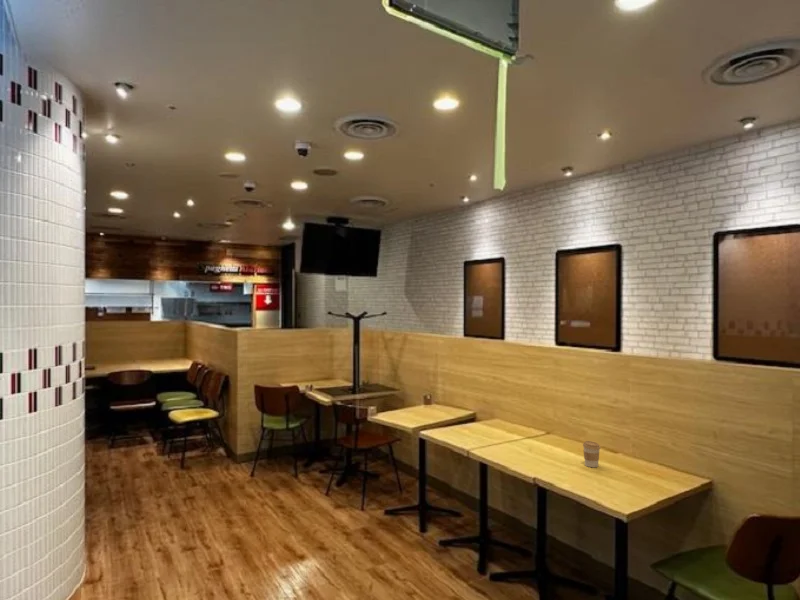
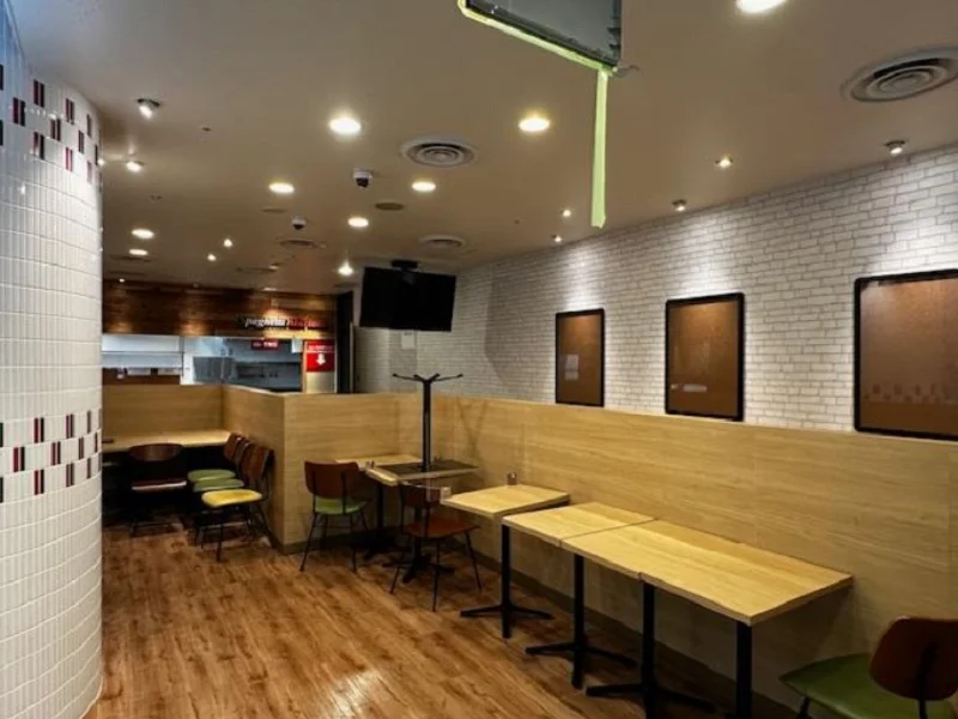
- coffee cup (591, 453)
